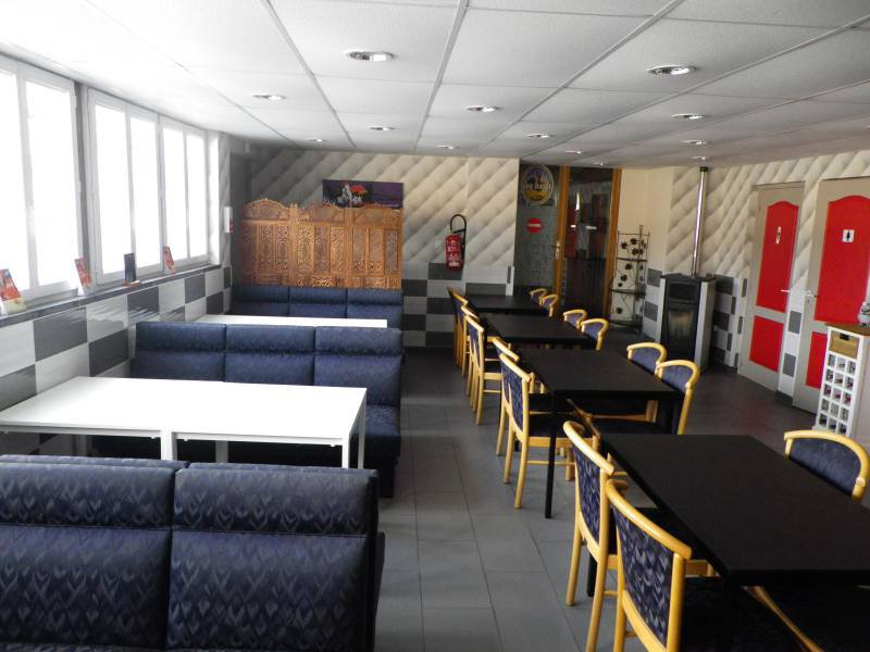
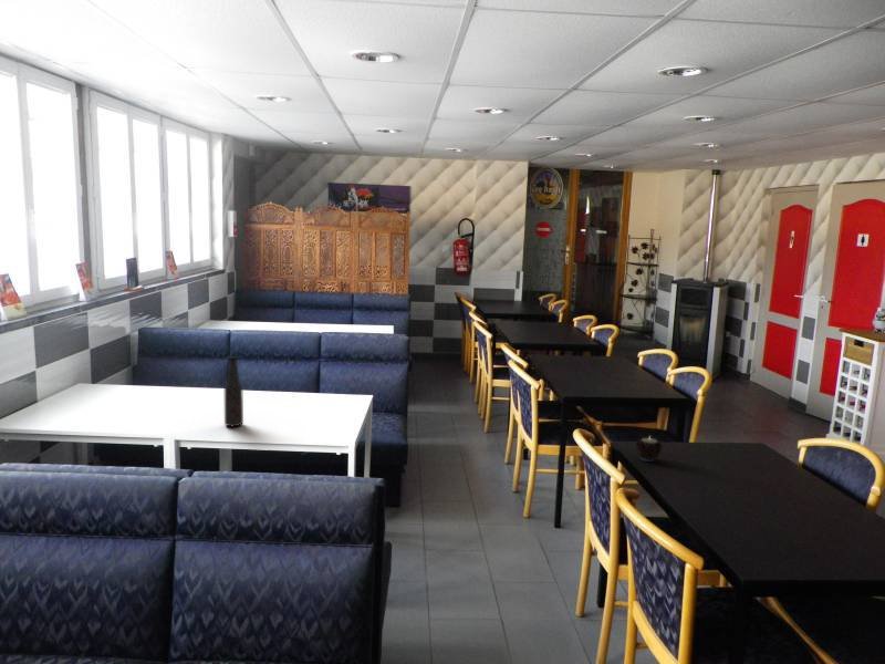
+ candle (648, 447)
+ bottle (233, 391)
